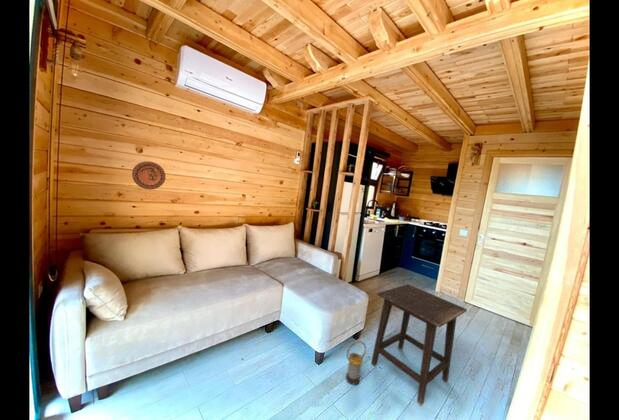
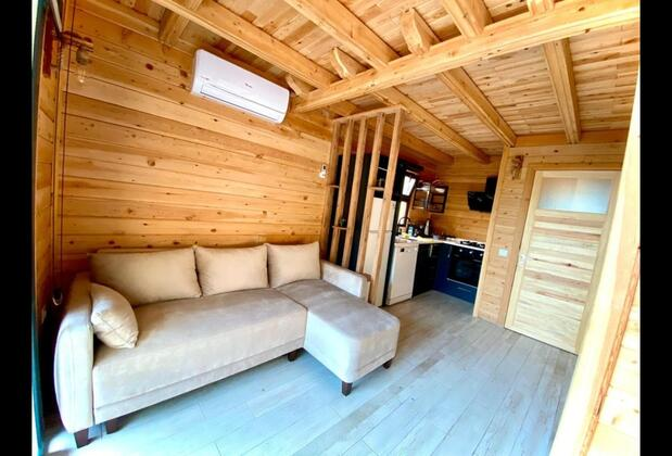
- side table (413, 338)
- lantern (355, 360)
- decorative plate (149, 175)
